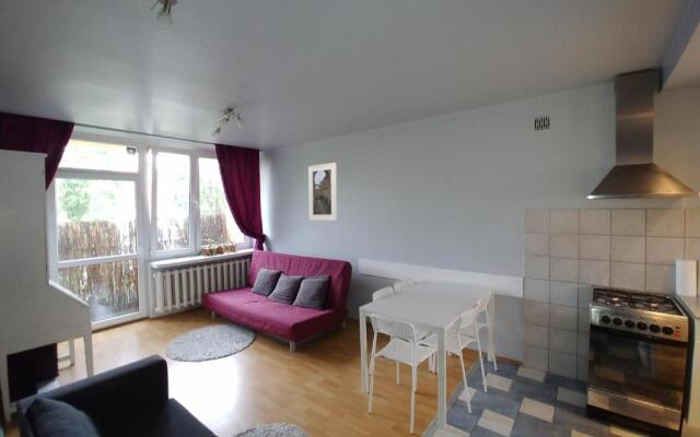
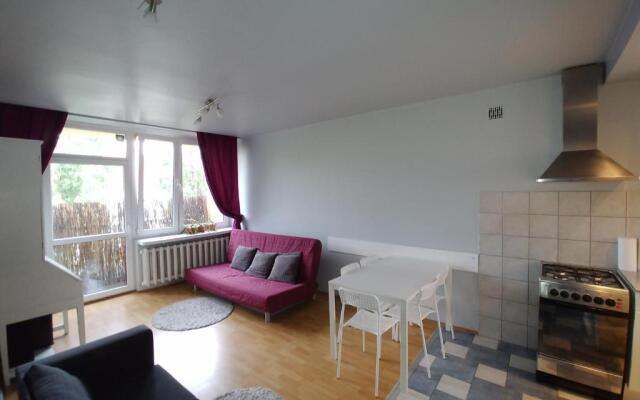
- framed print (322, 192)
